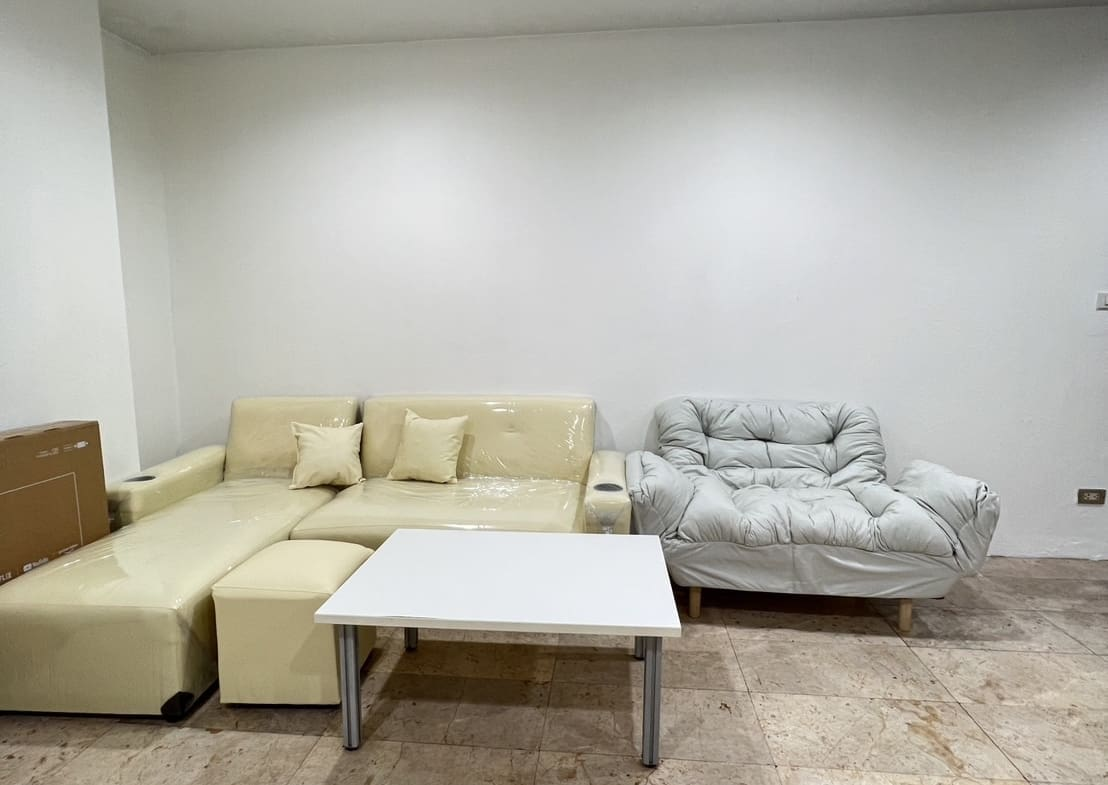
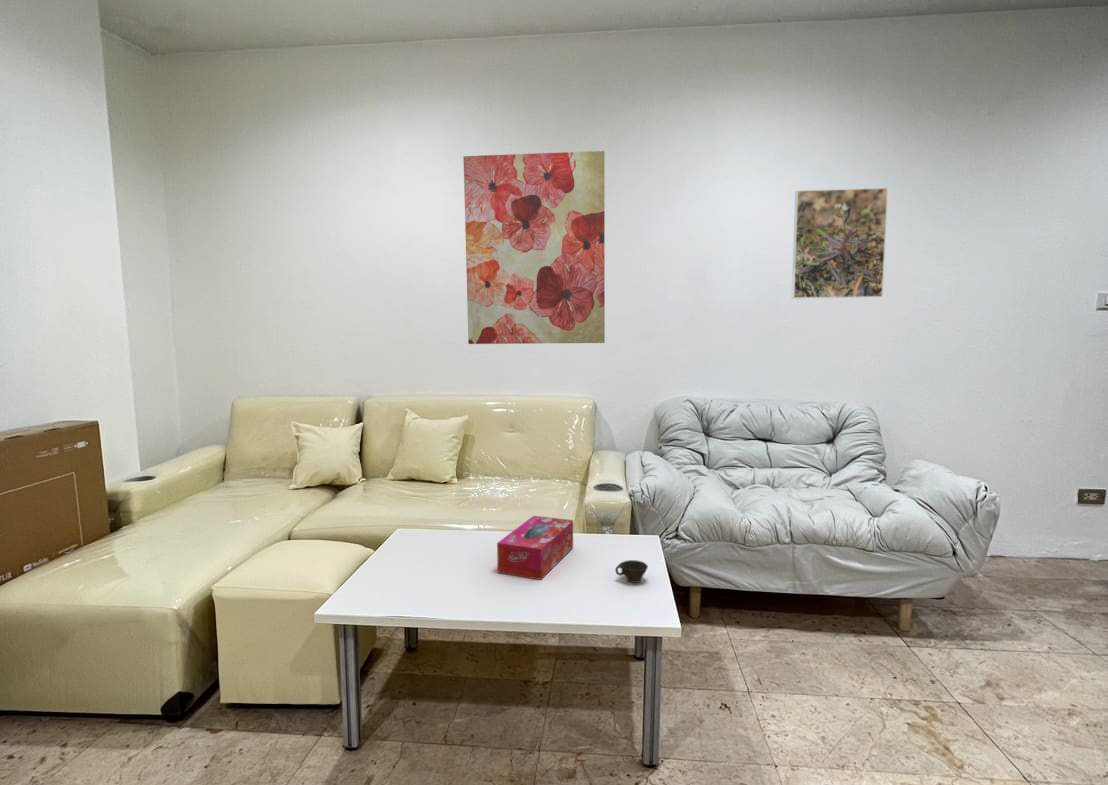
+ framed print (838, 244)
+ wall art (534, 250)
+ tissue box (537, 545)
+ cup (631, 572)
